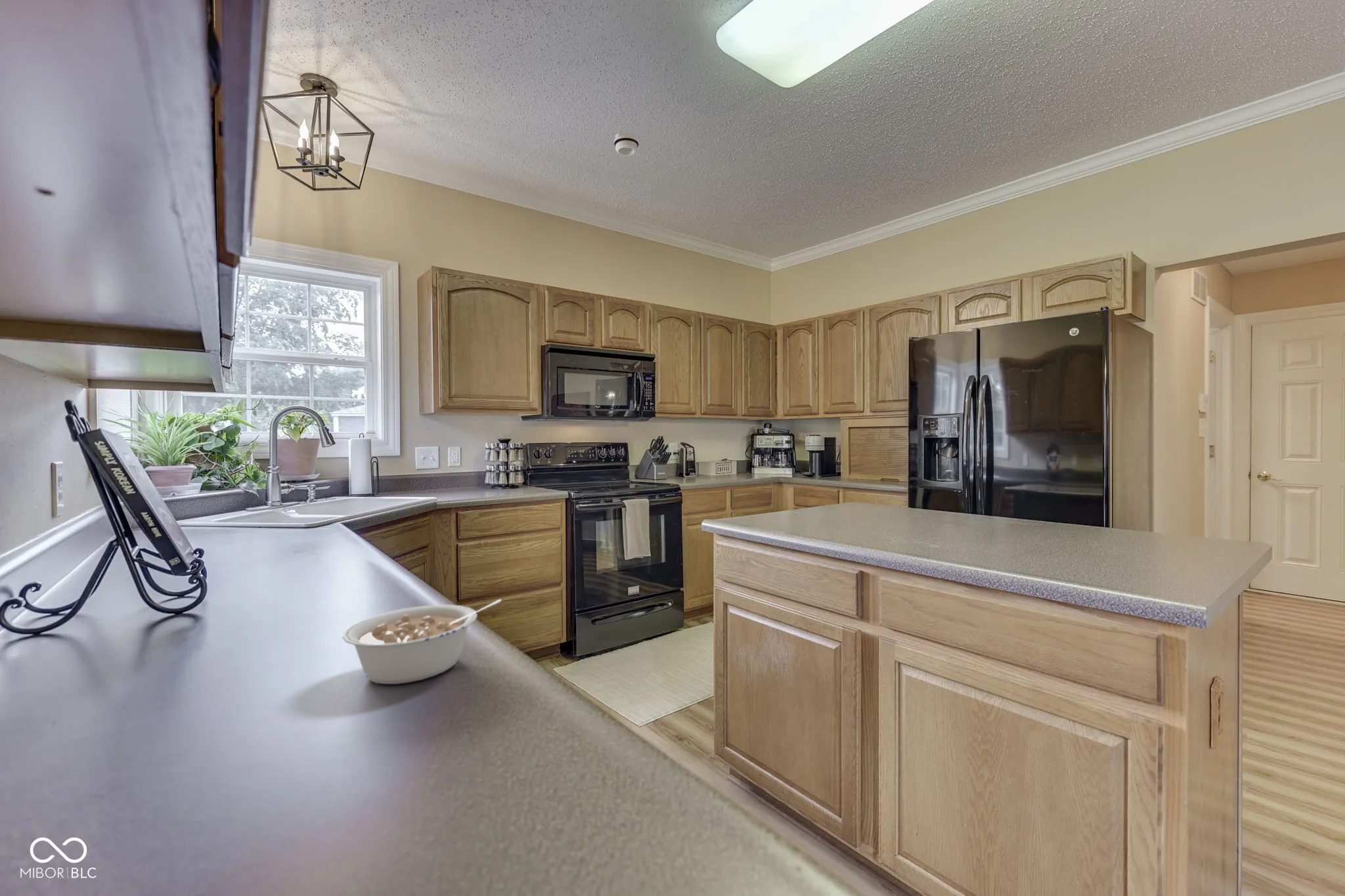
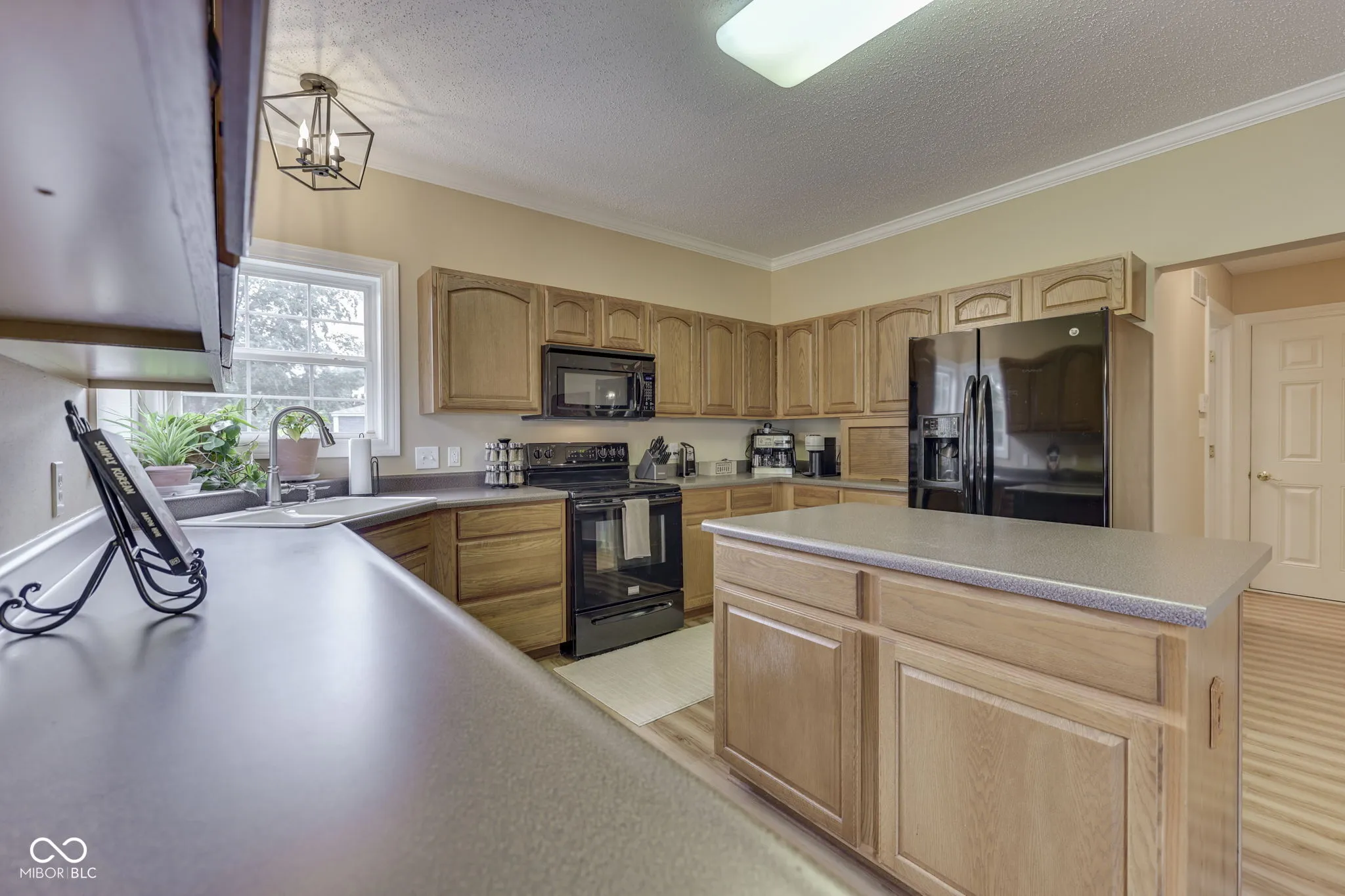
- legume (418, 638)
- smoke detector (626, 144)
